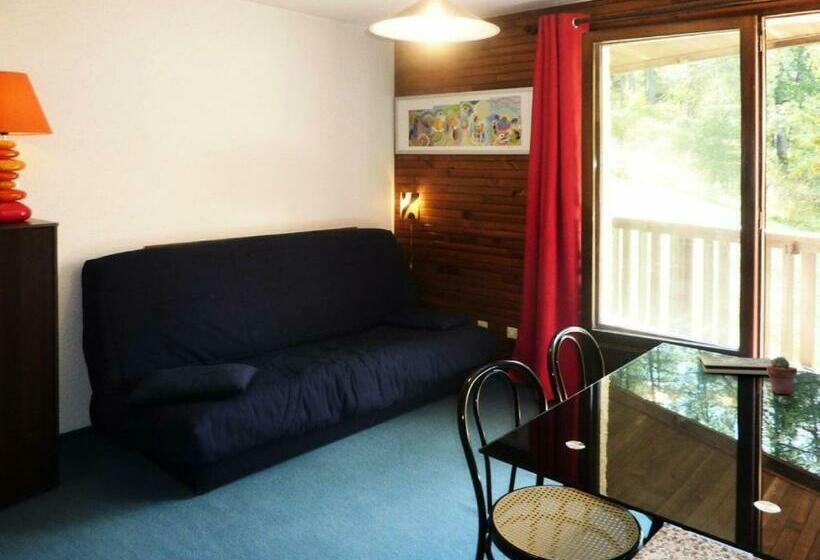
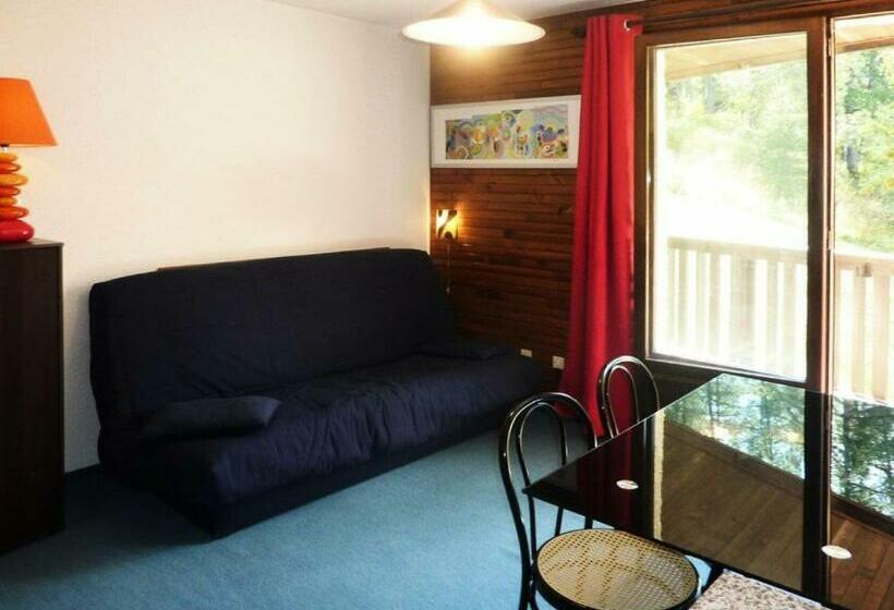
- book (737, 365)
- potted succulent (781, 374)
